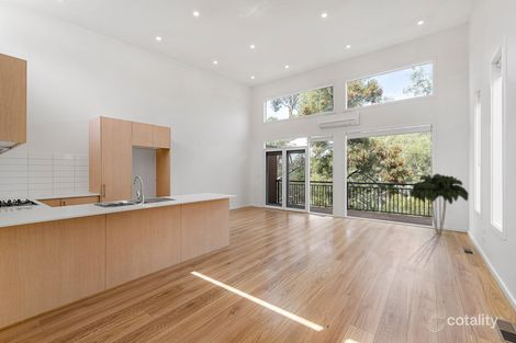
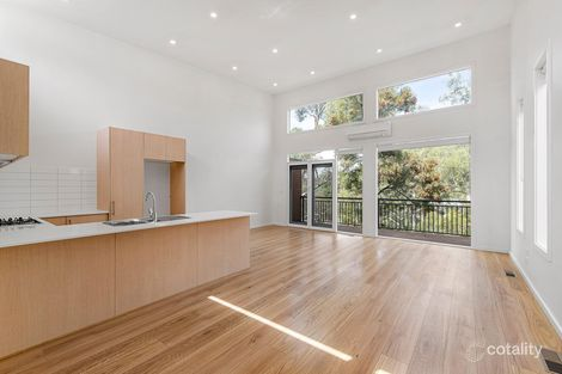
- indoor plant (439, 203)
